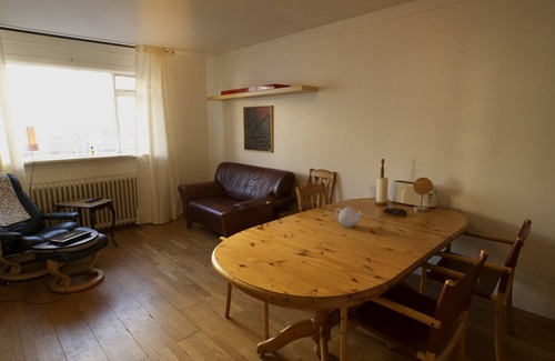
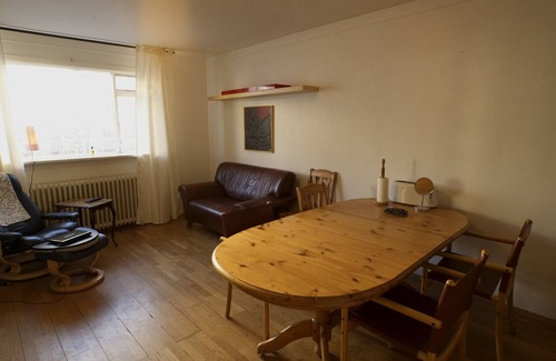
- teapot (347, 215)
